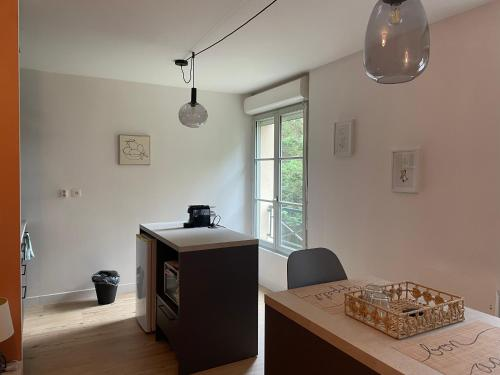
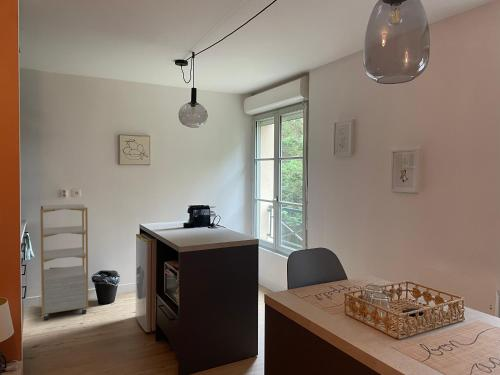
+ shelving unit (63, 257)
